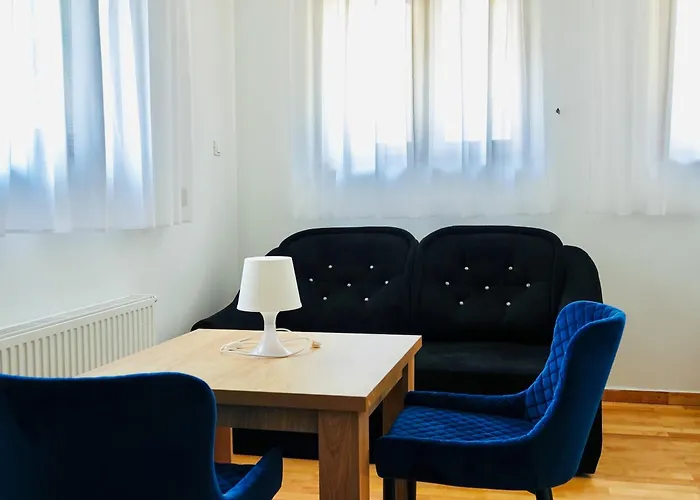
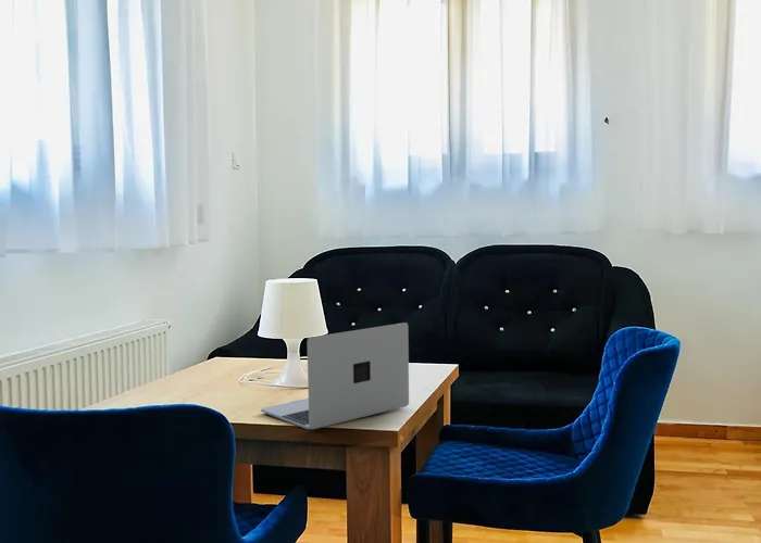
+ laptop (334, 367)
